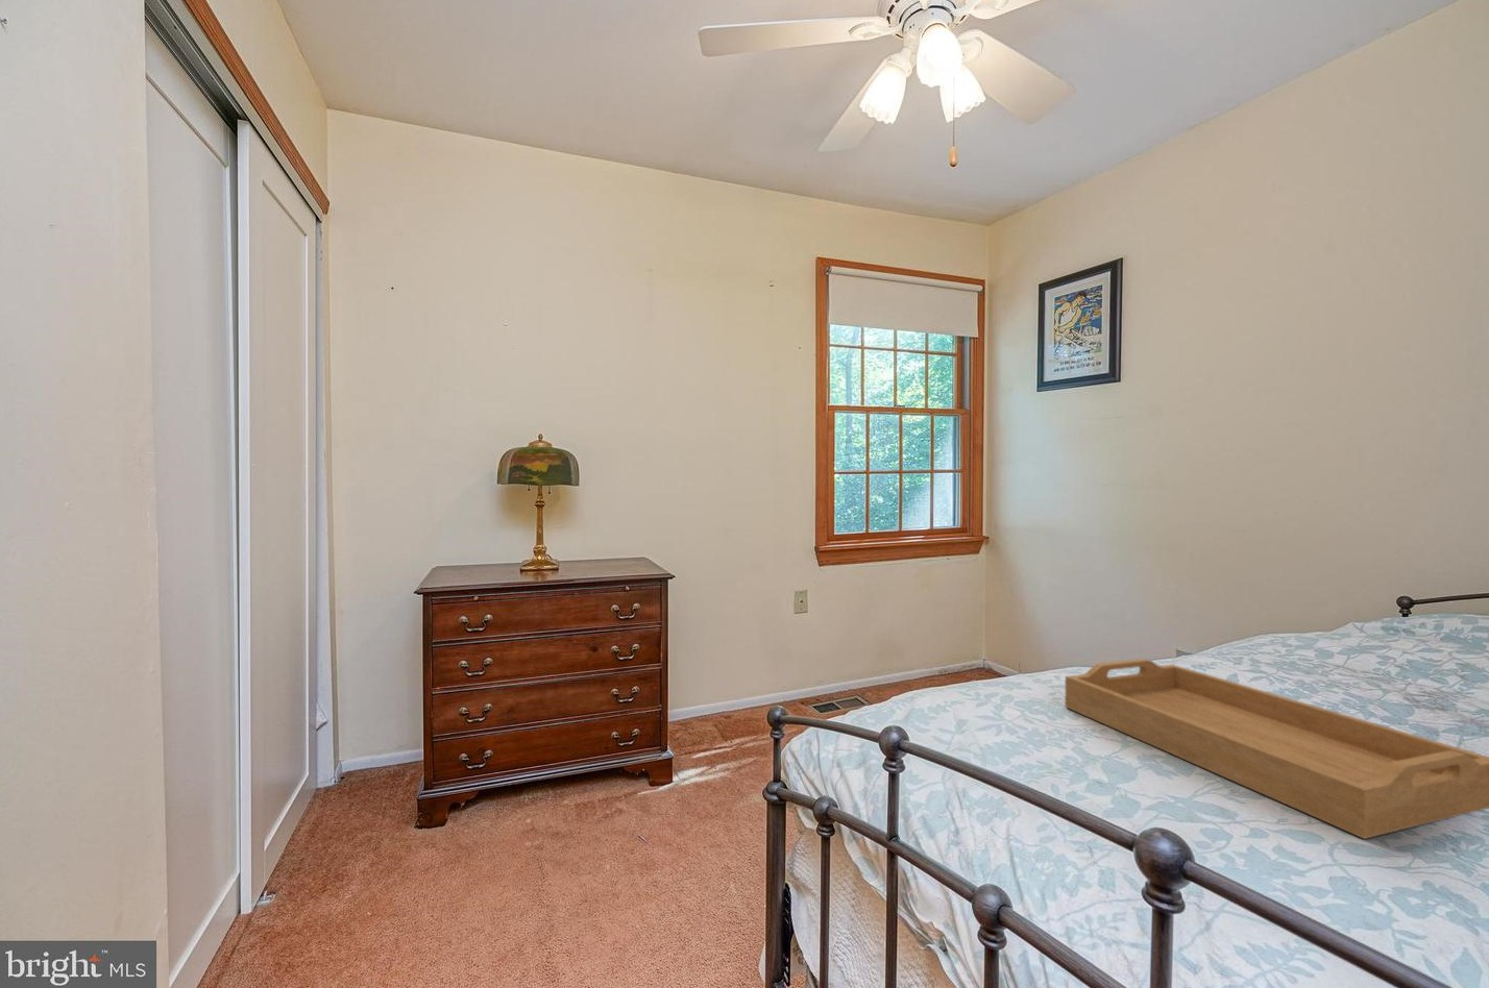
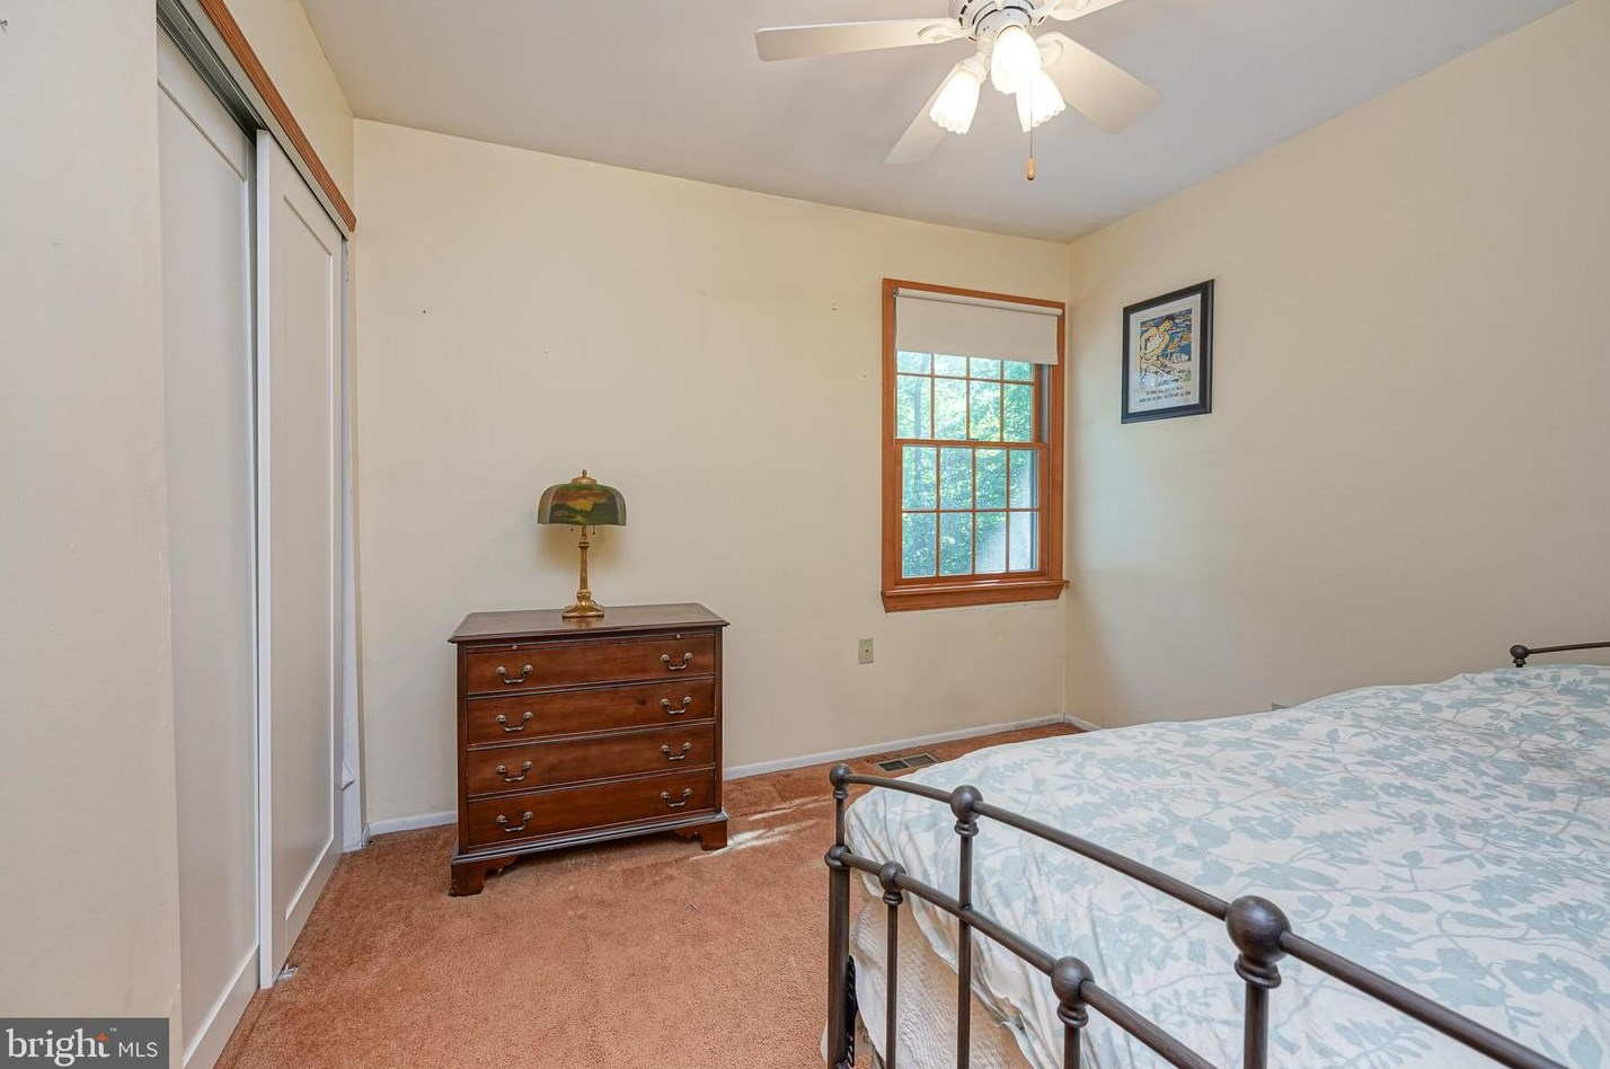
- serving tray (1243, 723)
